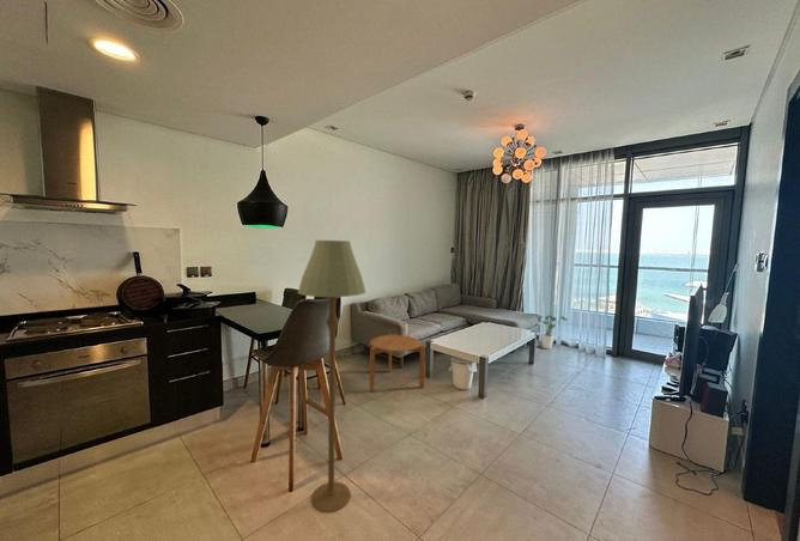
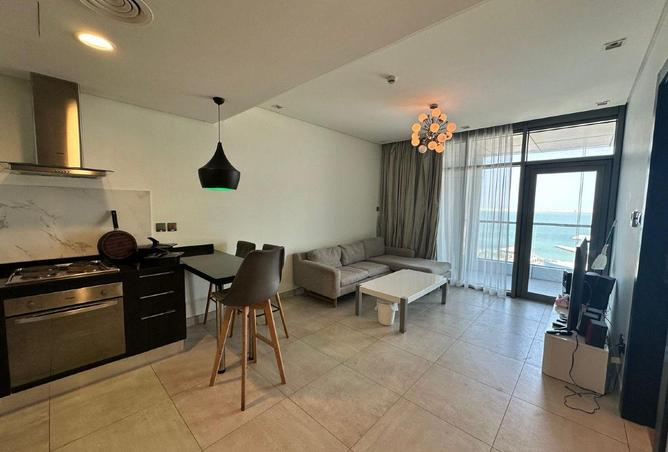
- house plant (550, 330)
- side table (390, 361)
- floor lamp (332, 372)
